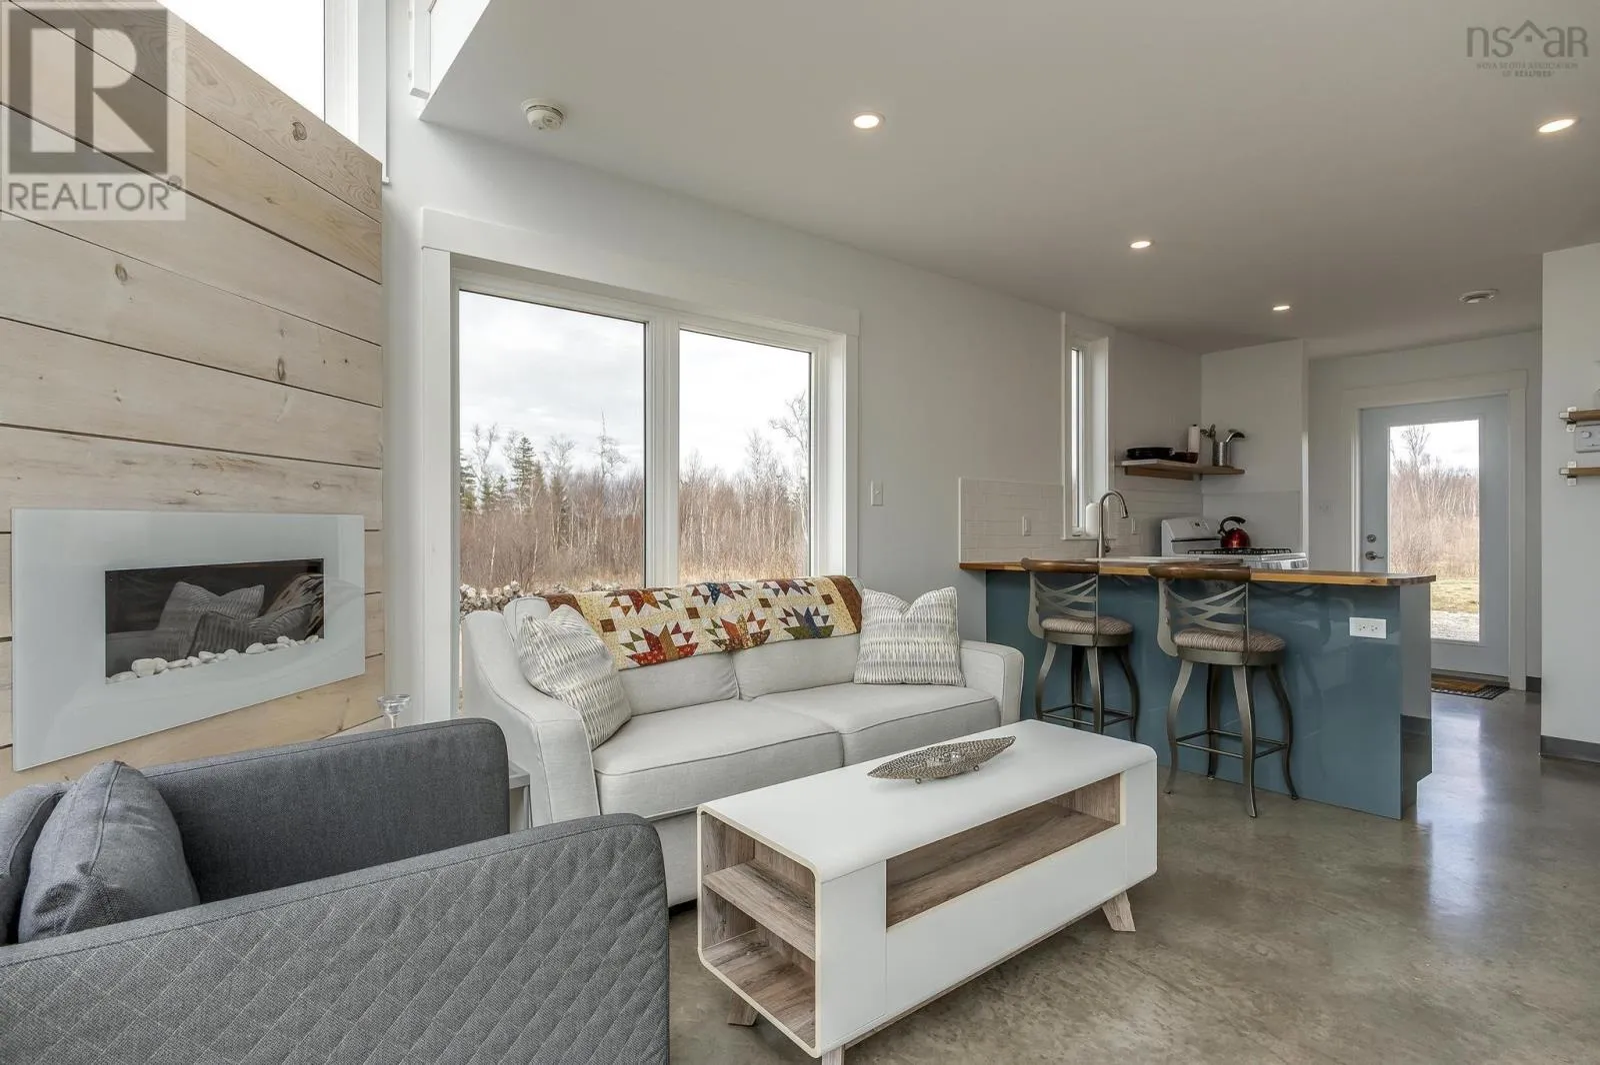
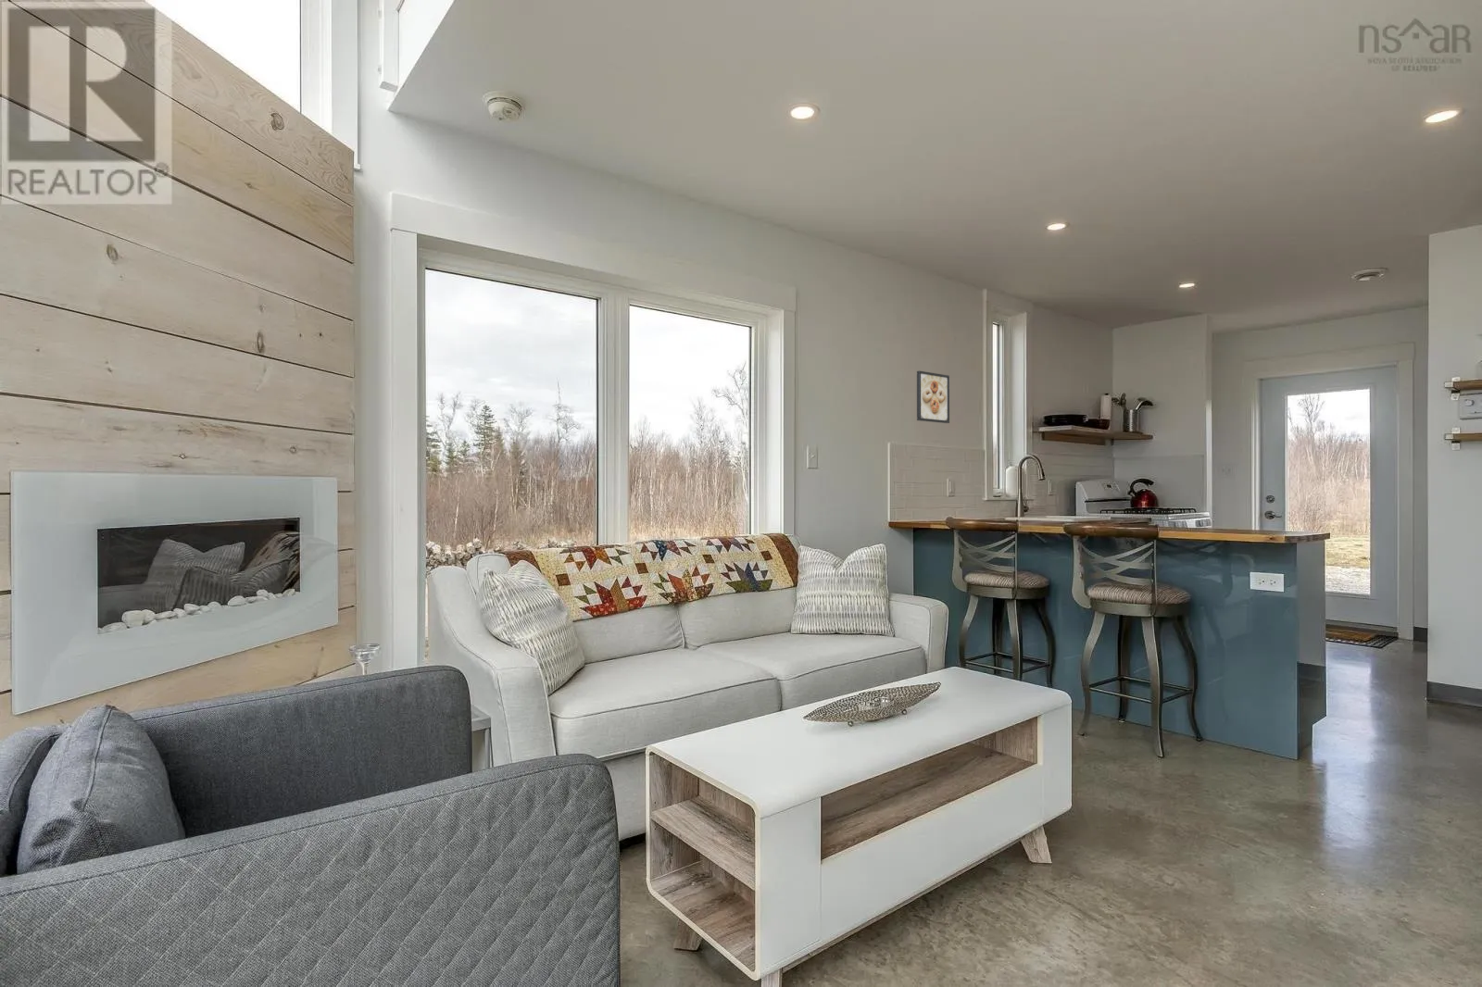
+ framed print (933, 398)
